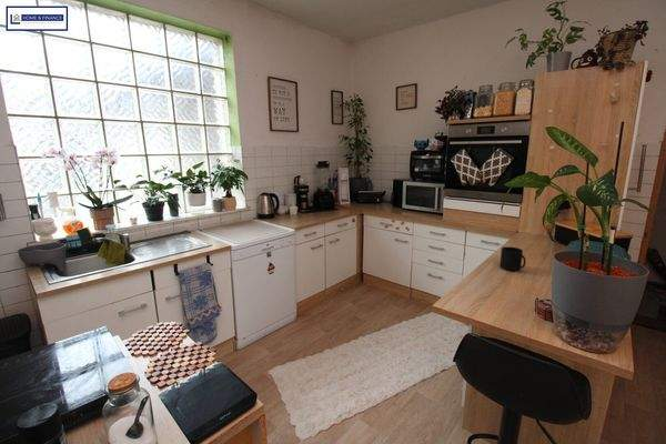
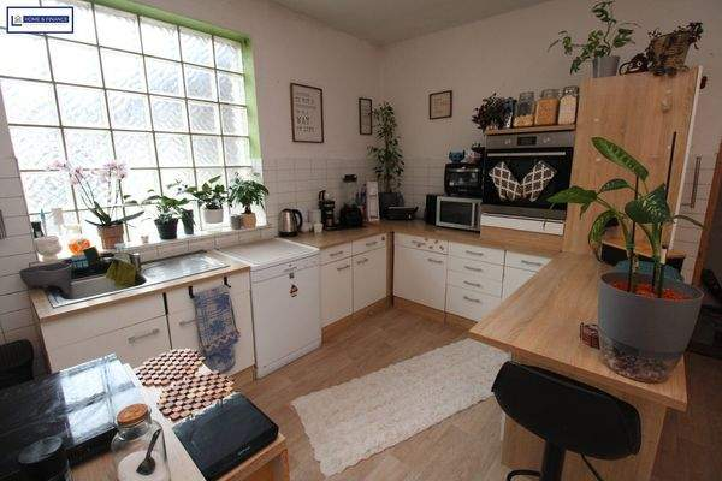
- mug (513, 259)
